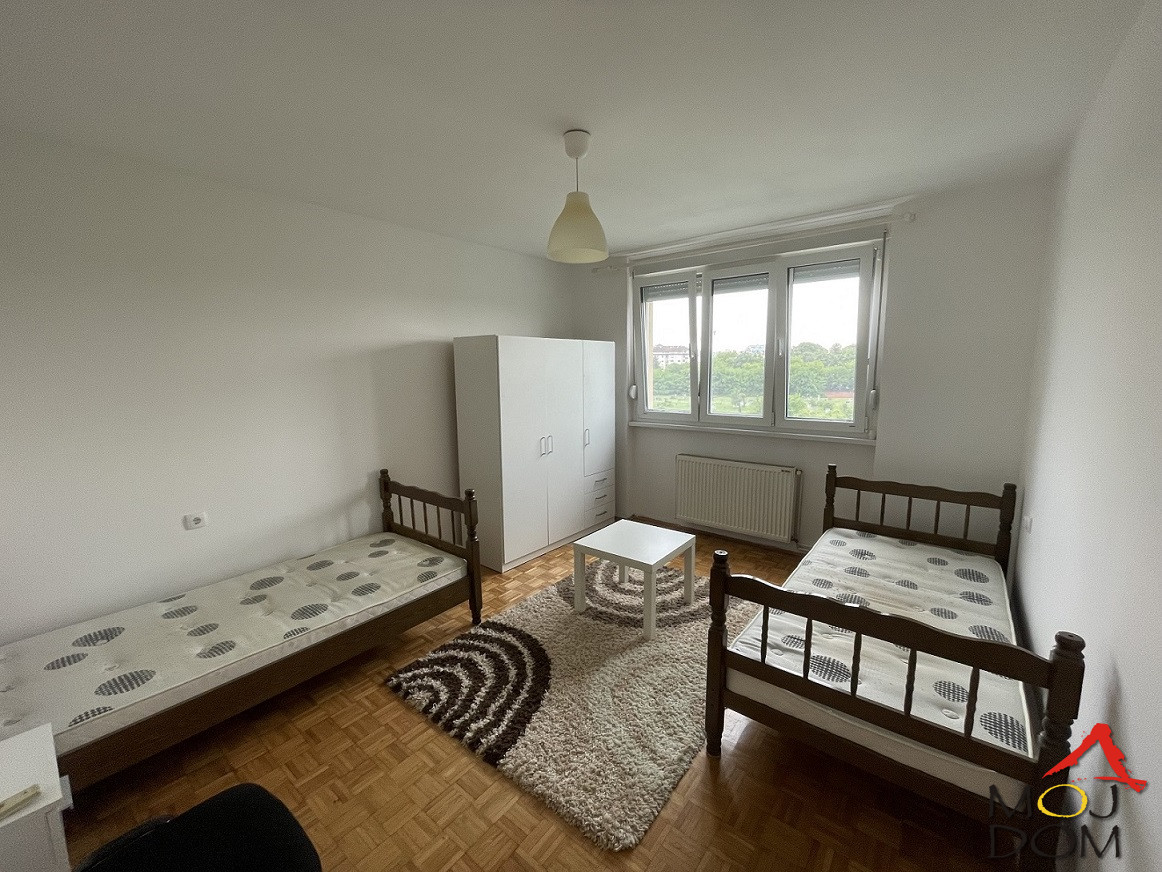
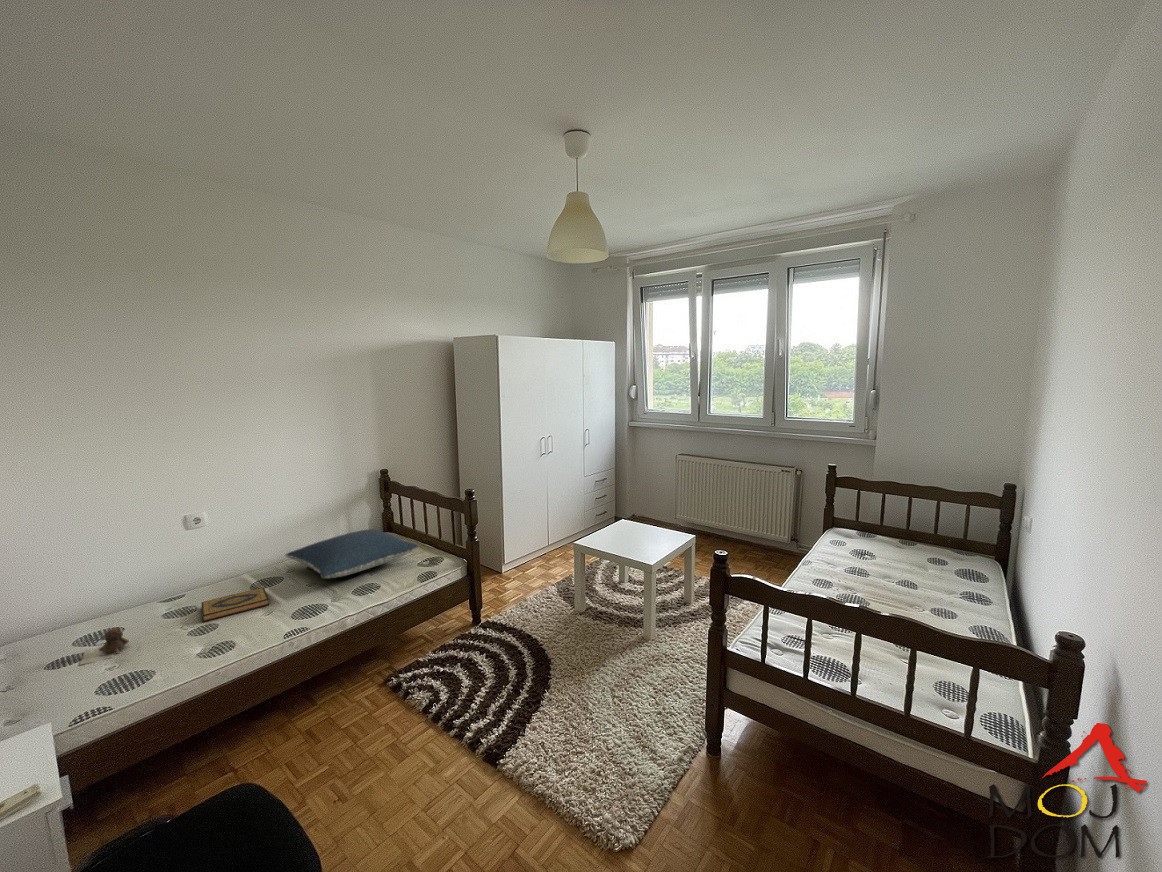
+ hardback book (235, 603)
+ pillow (352, 551)
+ teddy bear (121, 636)
